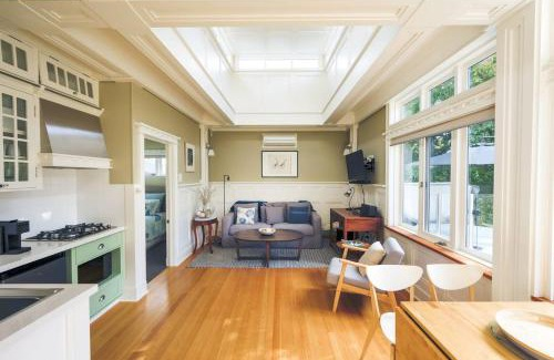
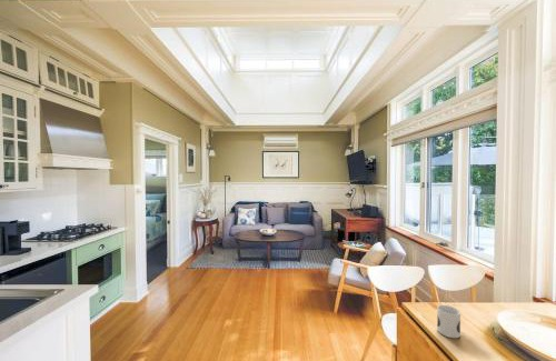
+ mug (448, 319)
